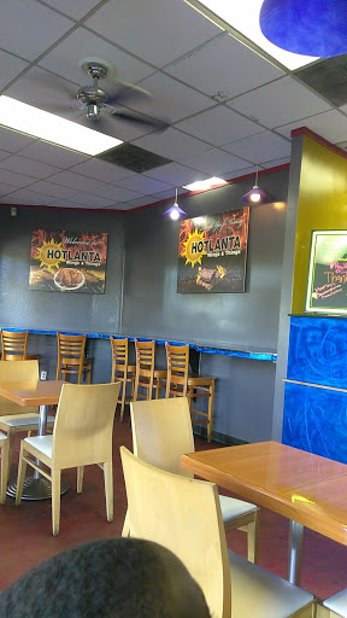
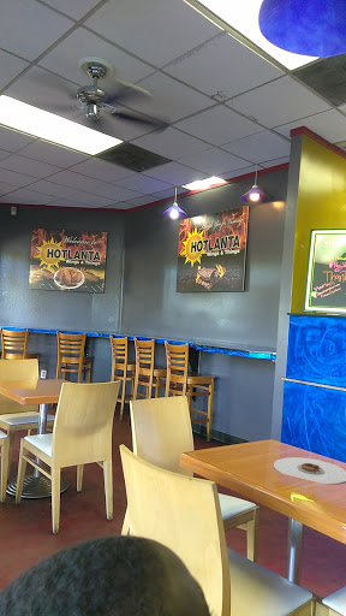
+ plate (310, 467)
